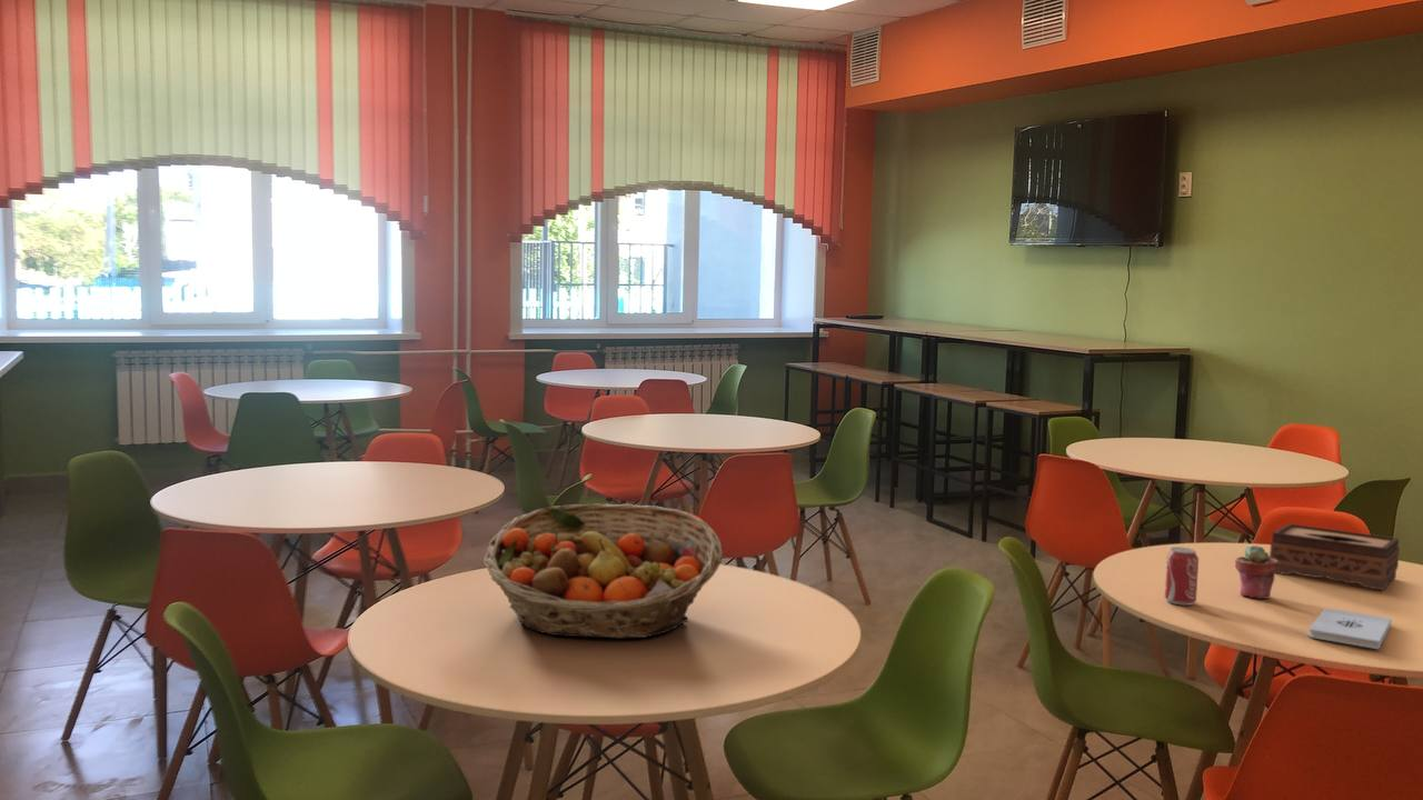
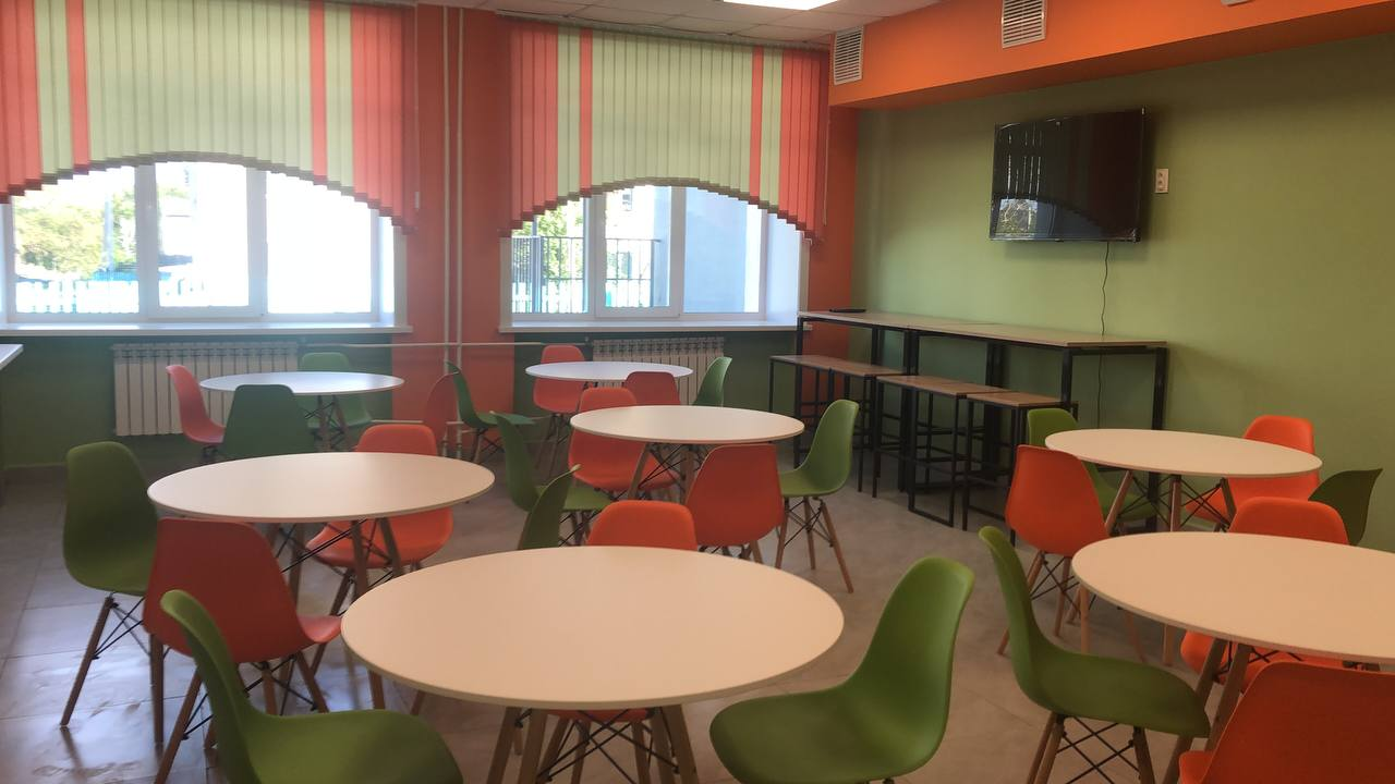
- notepad (1350, 627)
- fruit basket (604, 568)
- beverage can (1181, 576)
- potted succulent (1256, 570)
- tissue box (1333, 554)
